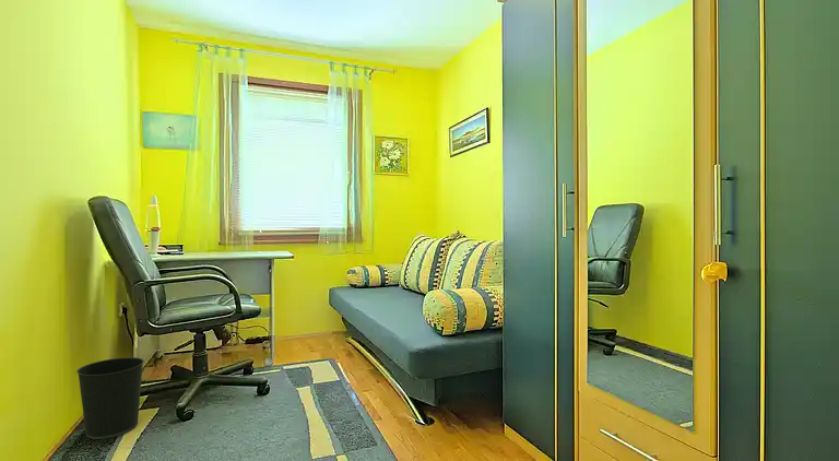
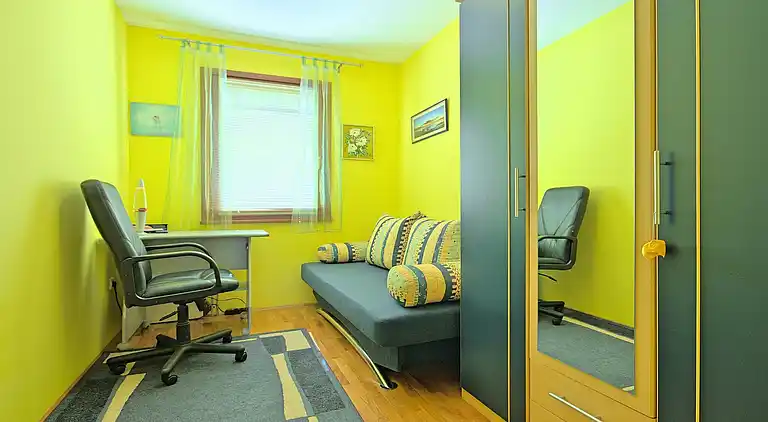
- wastebasket (111, 397)
